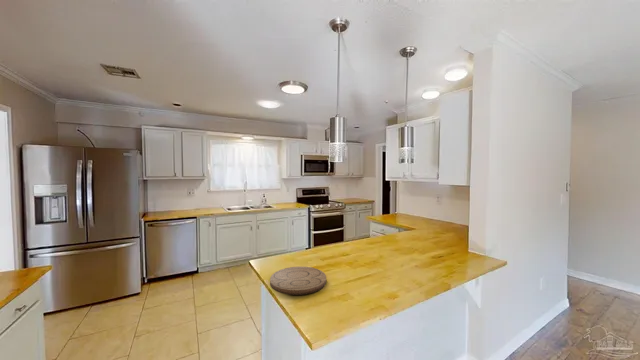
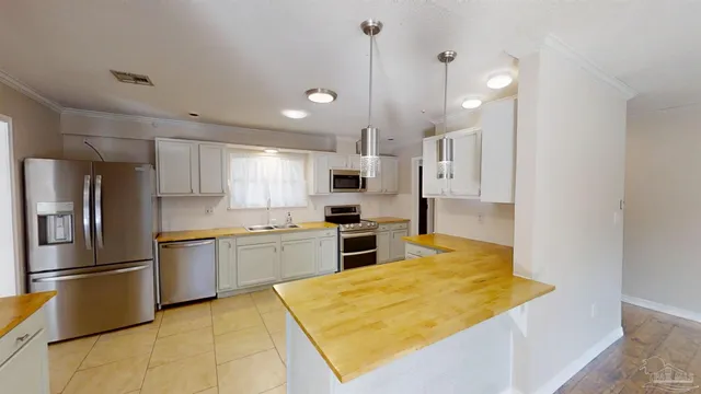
- cutting board (298, 279)
